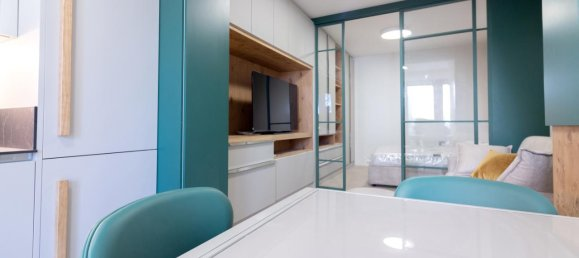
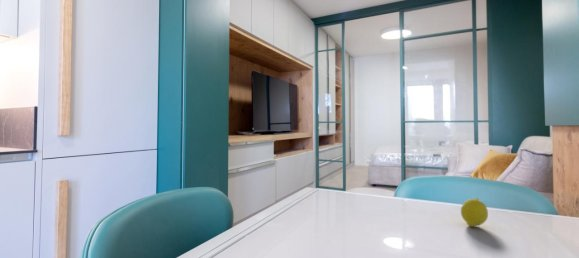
+ fruit (474, 212)
